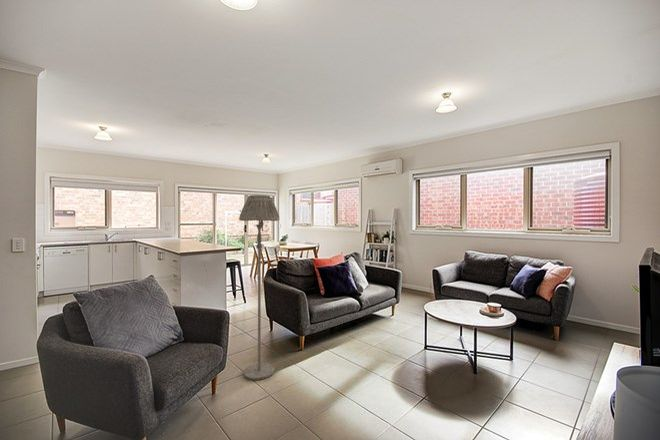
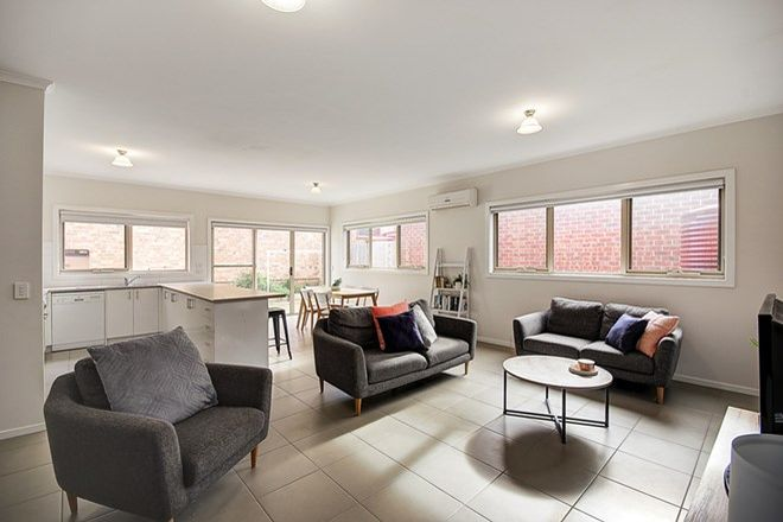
- floor lamp (259, 283)
